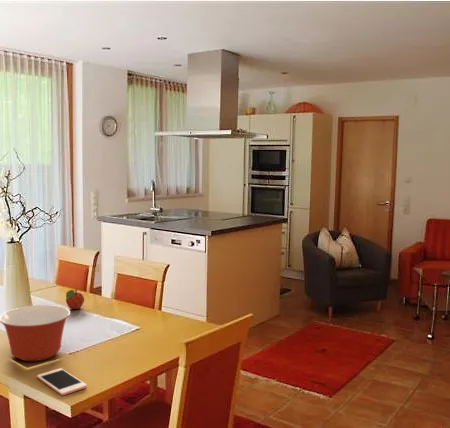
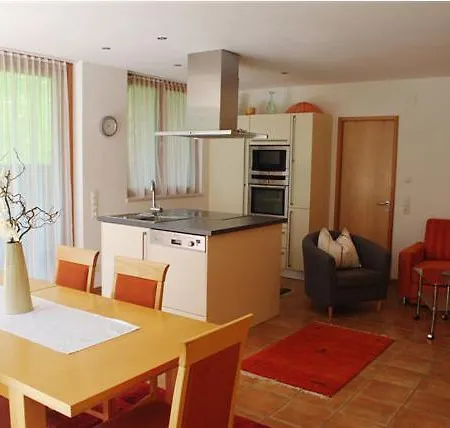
- fruit (74, 299)
- mixing bowl (35, 335)
- cell phone (61, 381)
